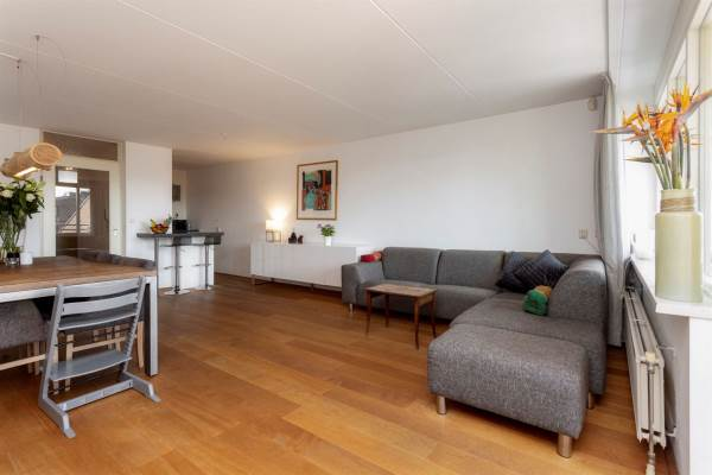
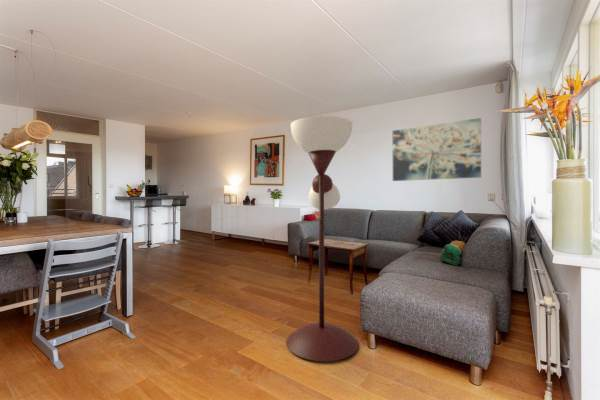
+ floor lamp (321, 231)
+ wall art (433, 152)
